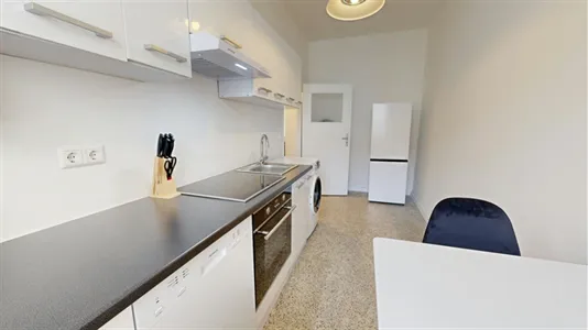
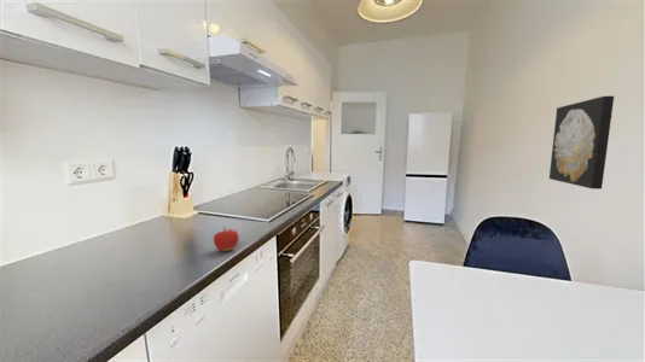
+ wall art (576, 144)
+ fruit (226, 239)
